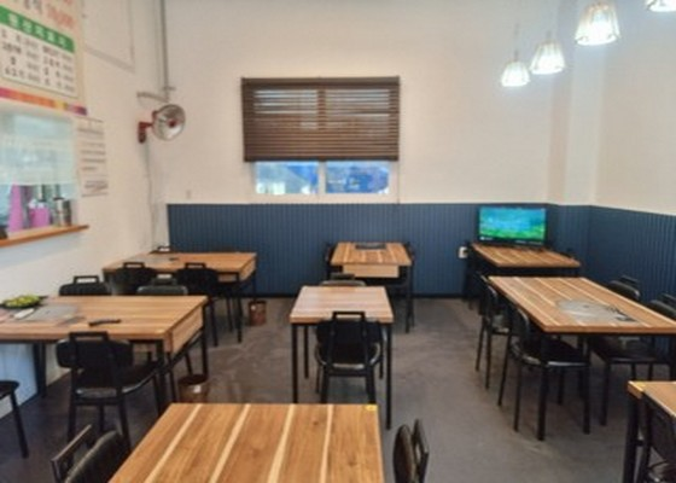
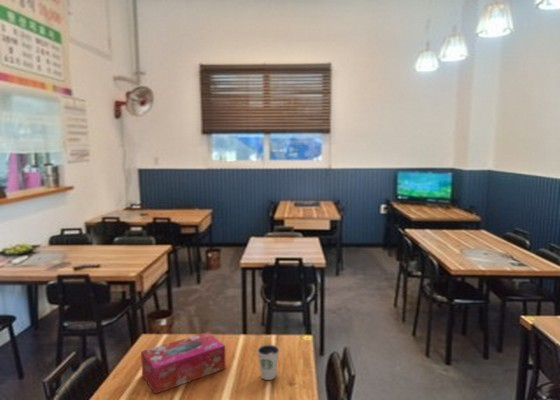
+ tissue box (184, 360)
+ dixie cup (268, 363)
